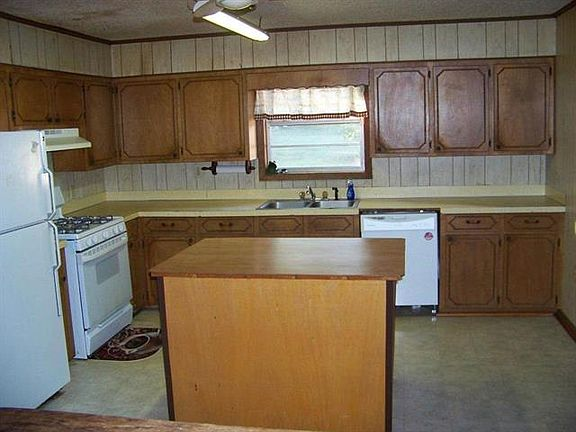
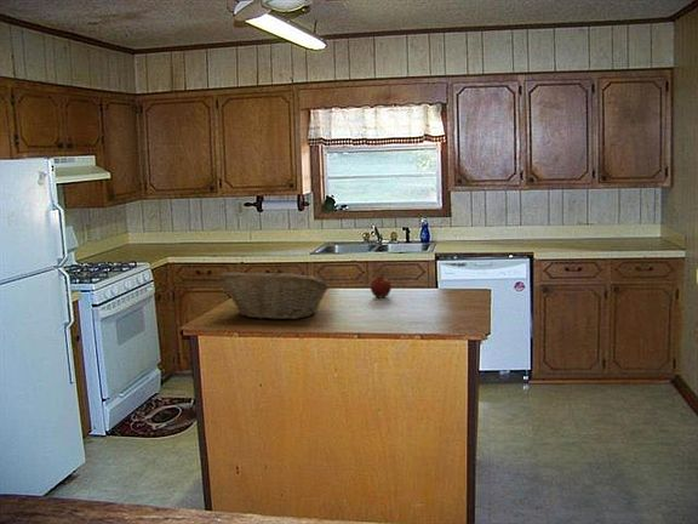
+ fruit basket (274, 290)
+ apple (381, 286)
